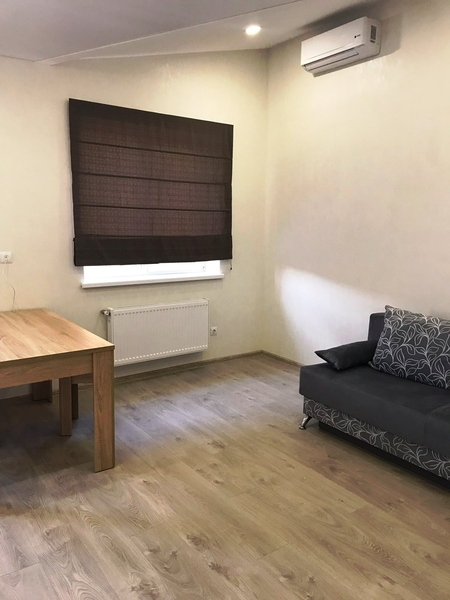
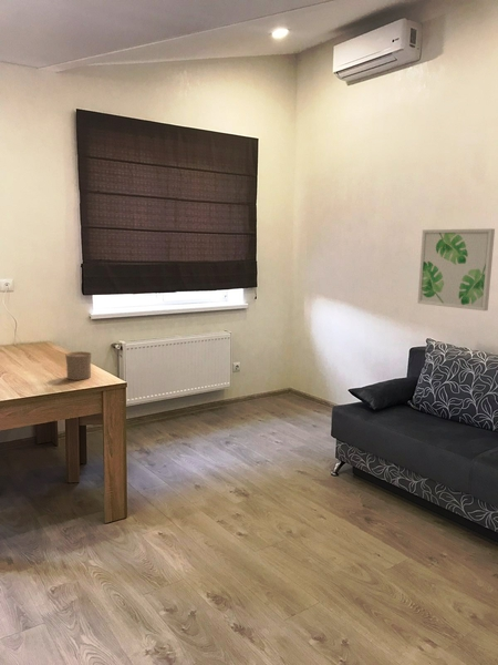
+ wall art (454, 268)
+ cup (79, 365)
